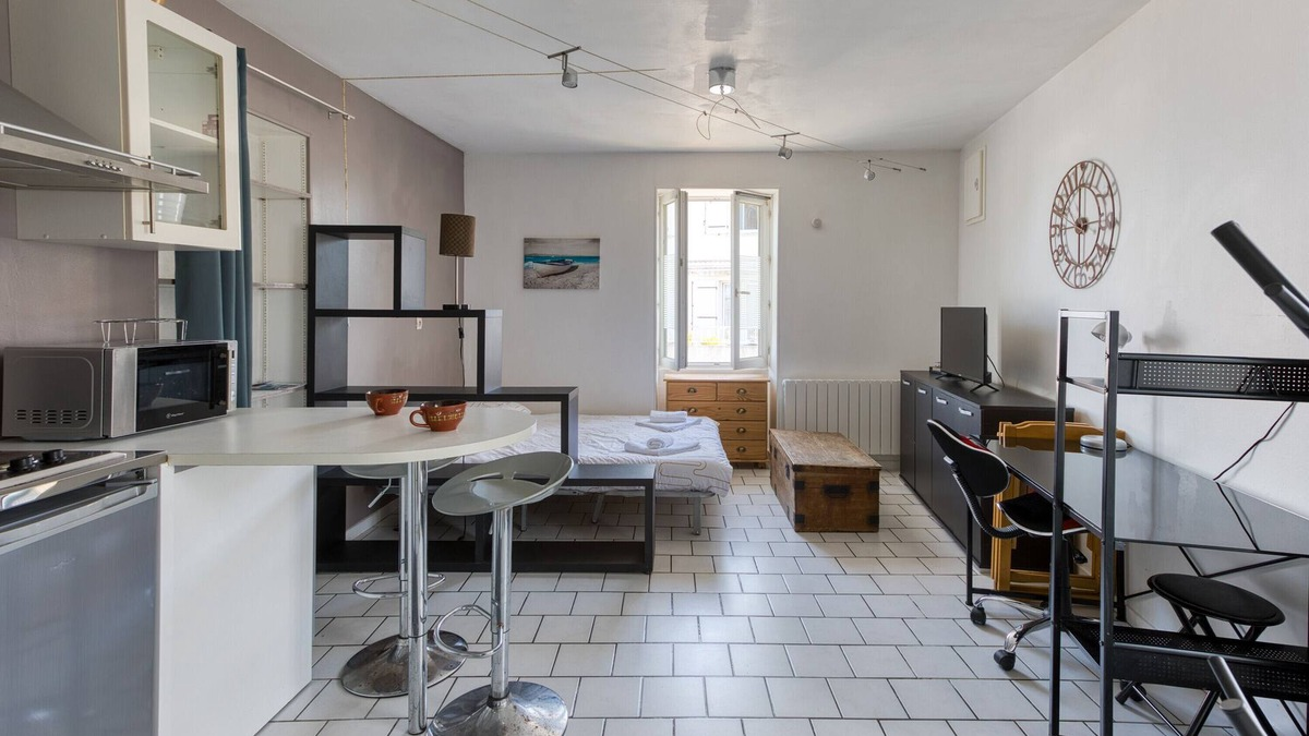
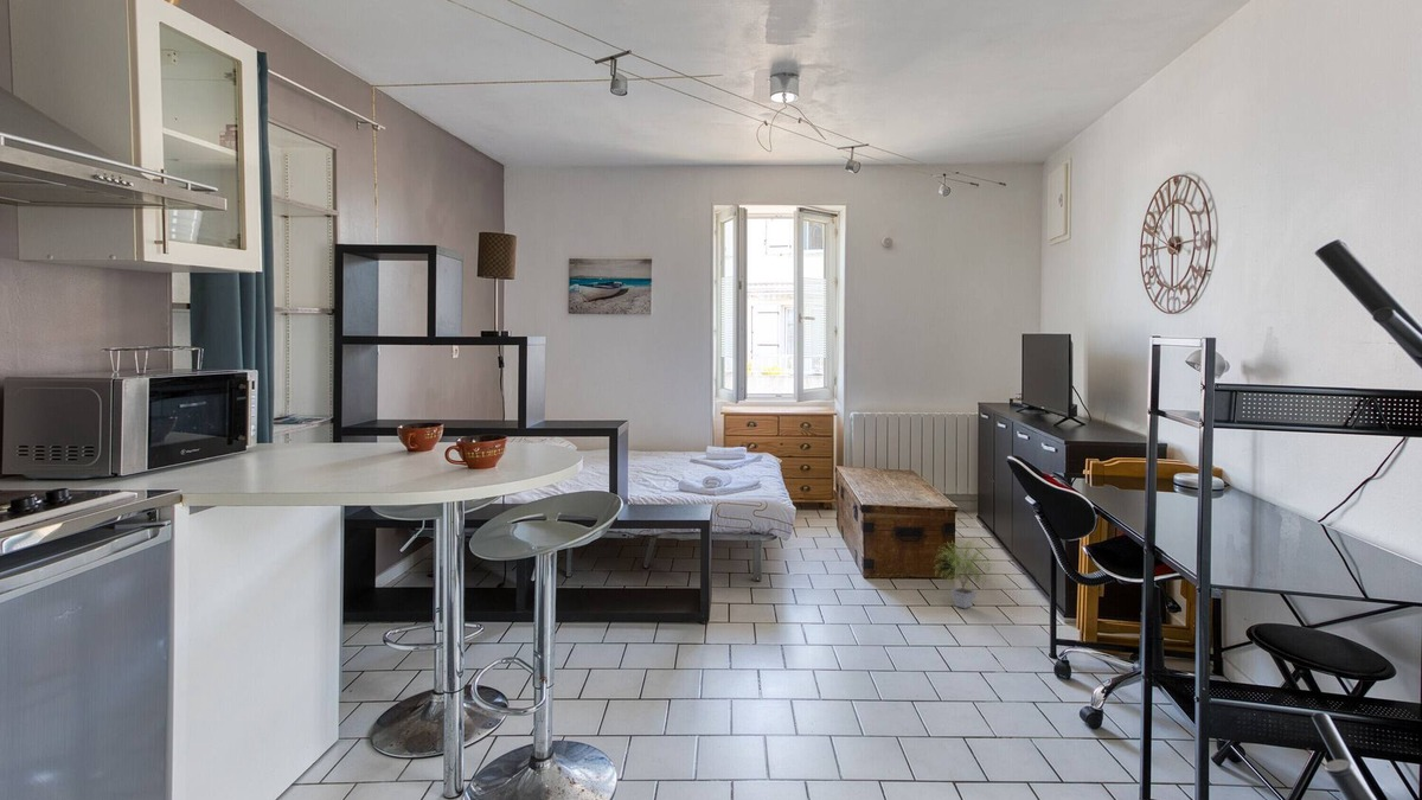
+ potted plant (962, 569)
